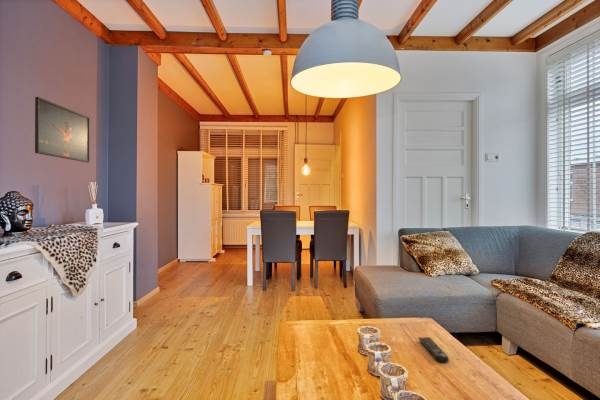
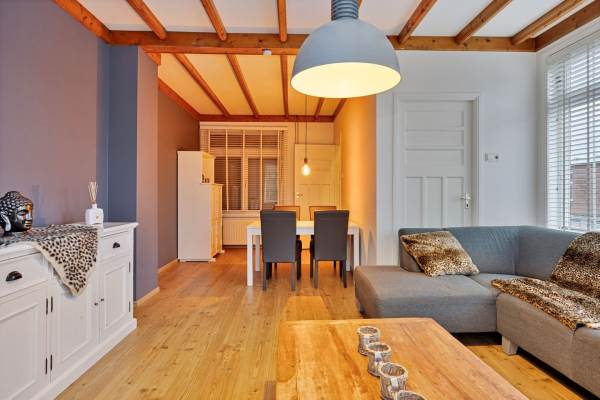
- remote control (432, 348)
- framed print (65, 133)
